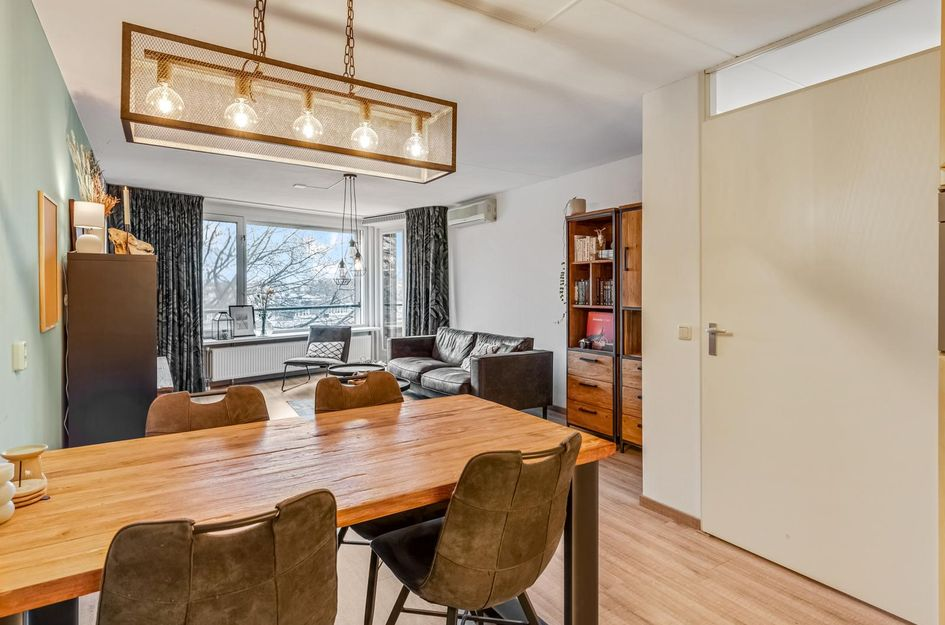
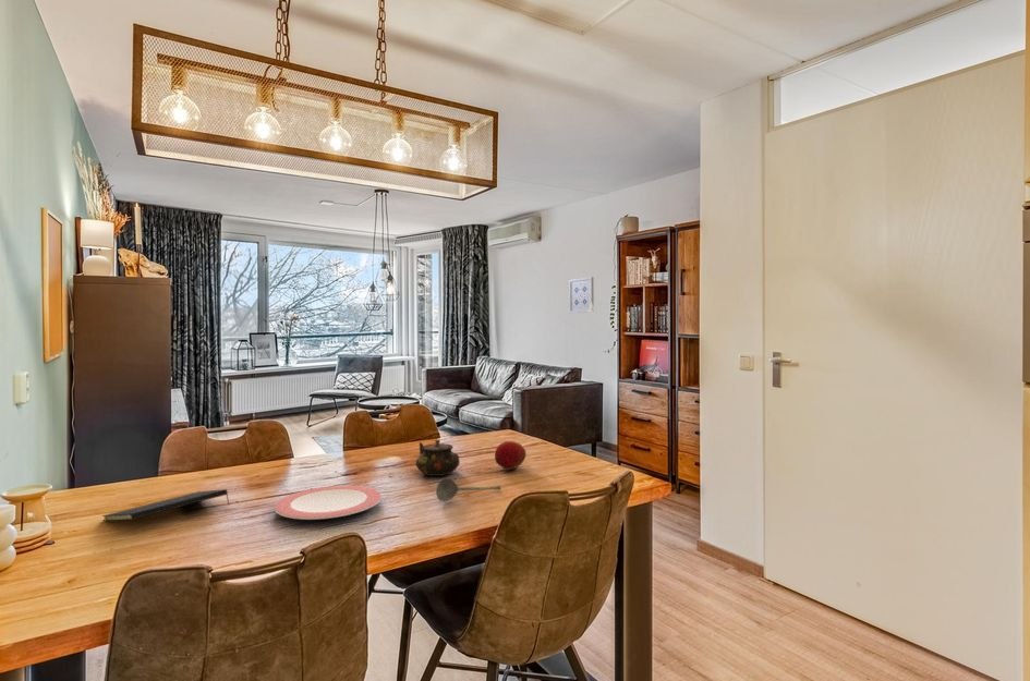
+ soupspoon (468, 487)
+ notepad (167, 504)
+ fruit (510, 454)
+ wall art (581, 295)
+ teapot (437, 455)
+ plate (329, 503)
